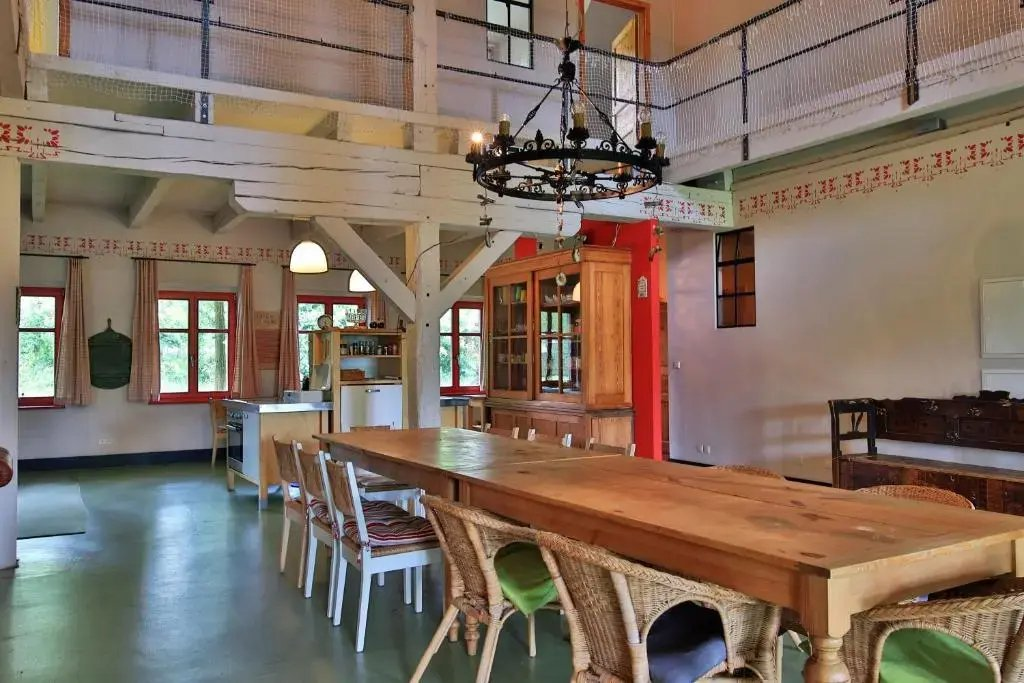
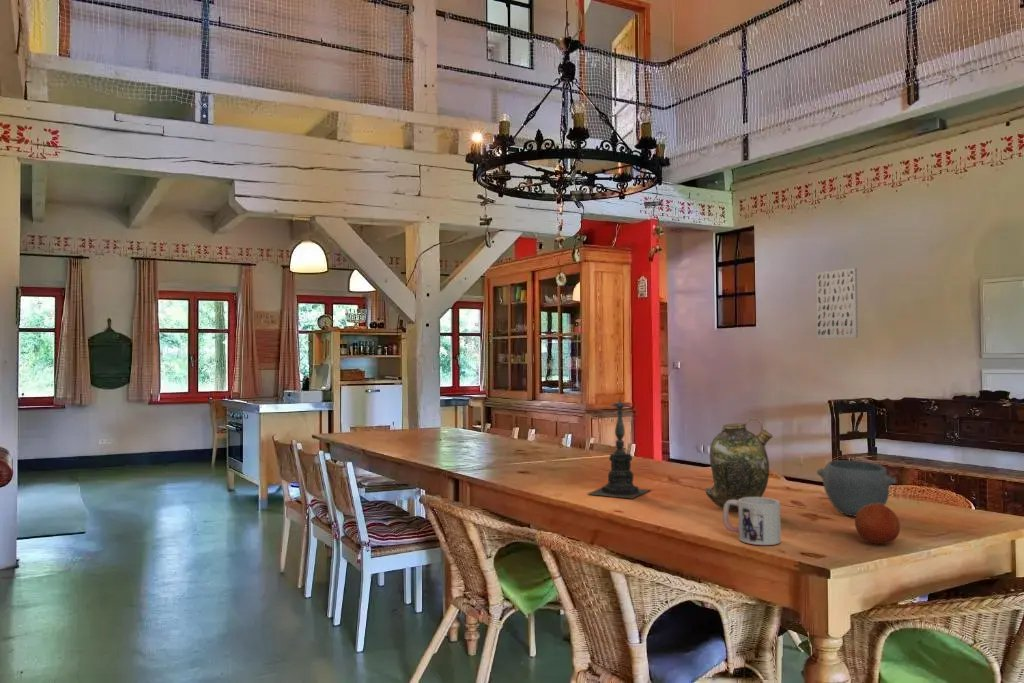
+ mug (751, 519)
+ bowl (855, 487)
+ candle holder (619, 440)
+ fruit (877, 523)
+ wall art (836, 304)
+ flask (738, 463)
